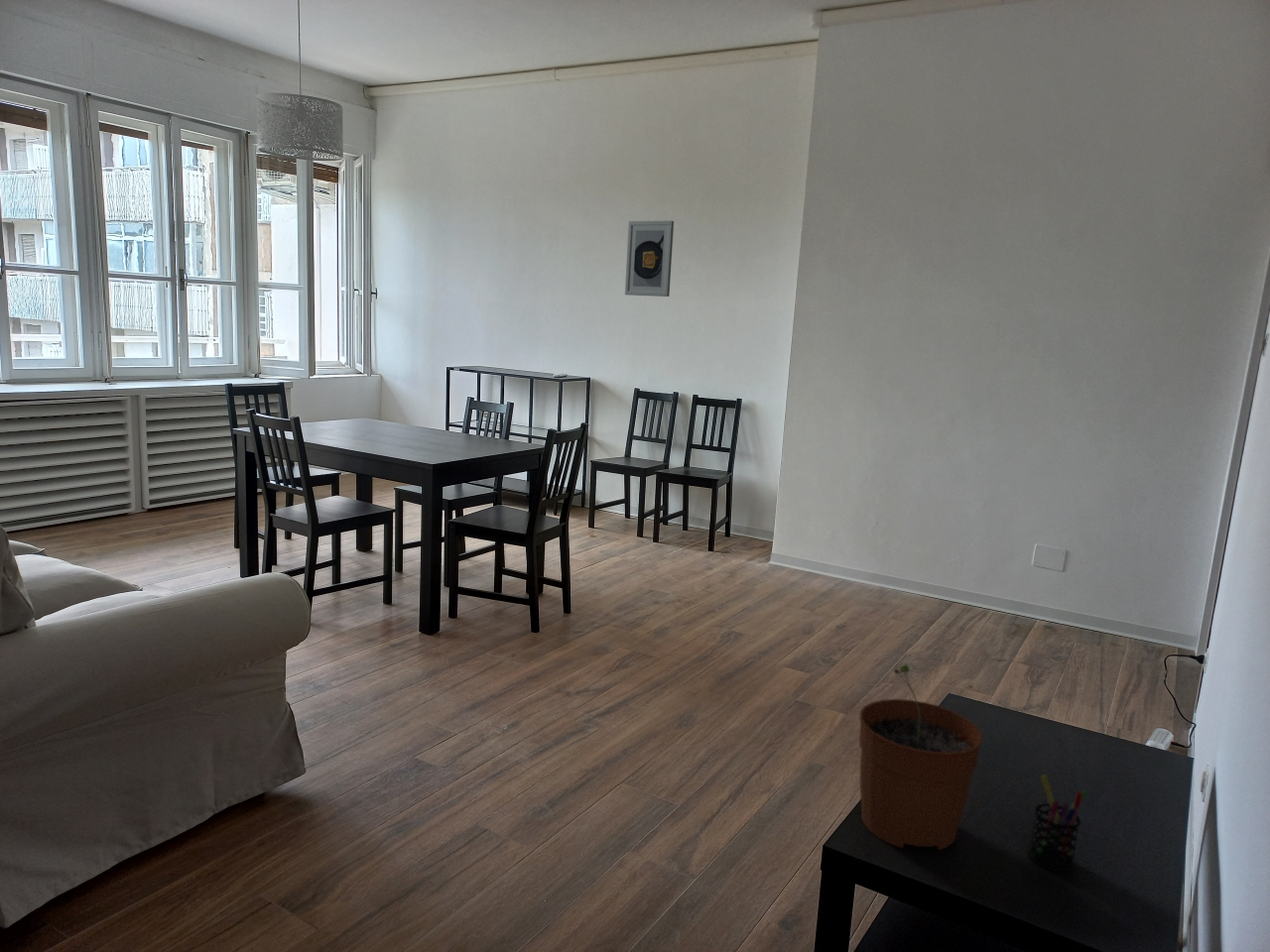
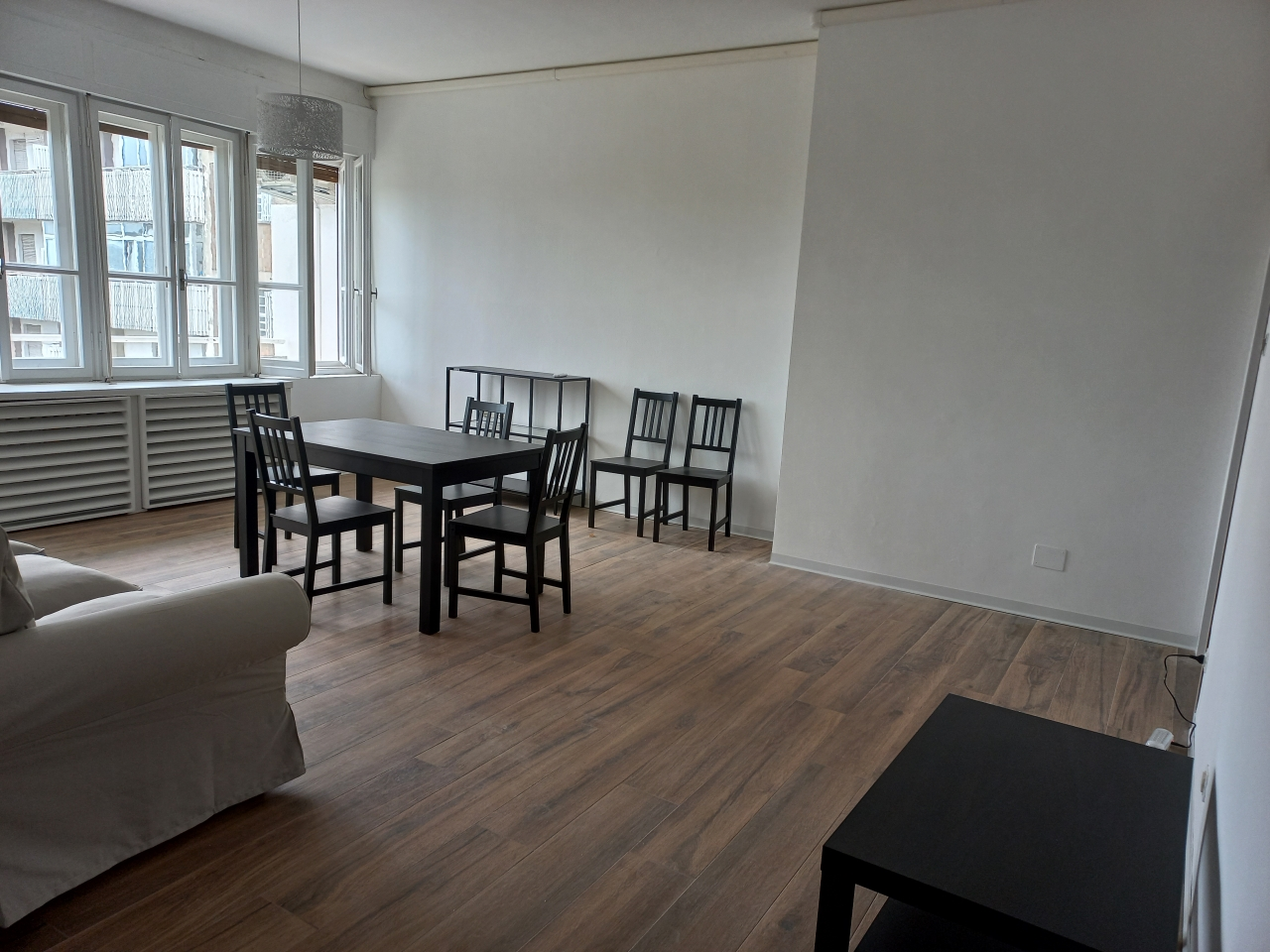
- plant pot (916, 749)
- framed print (648, 258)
- pen holder (1062, 821)
